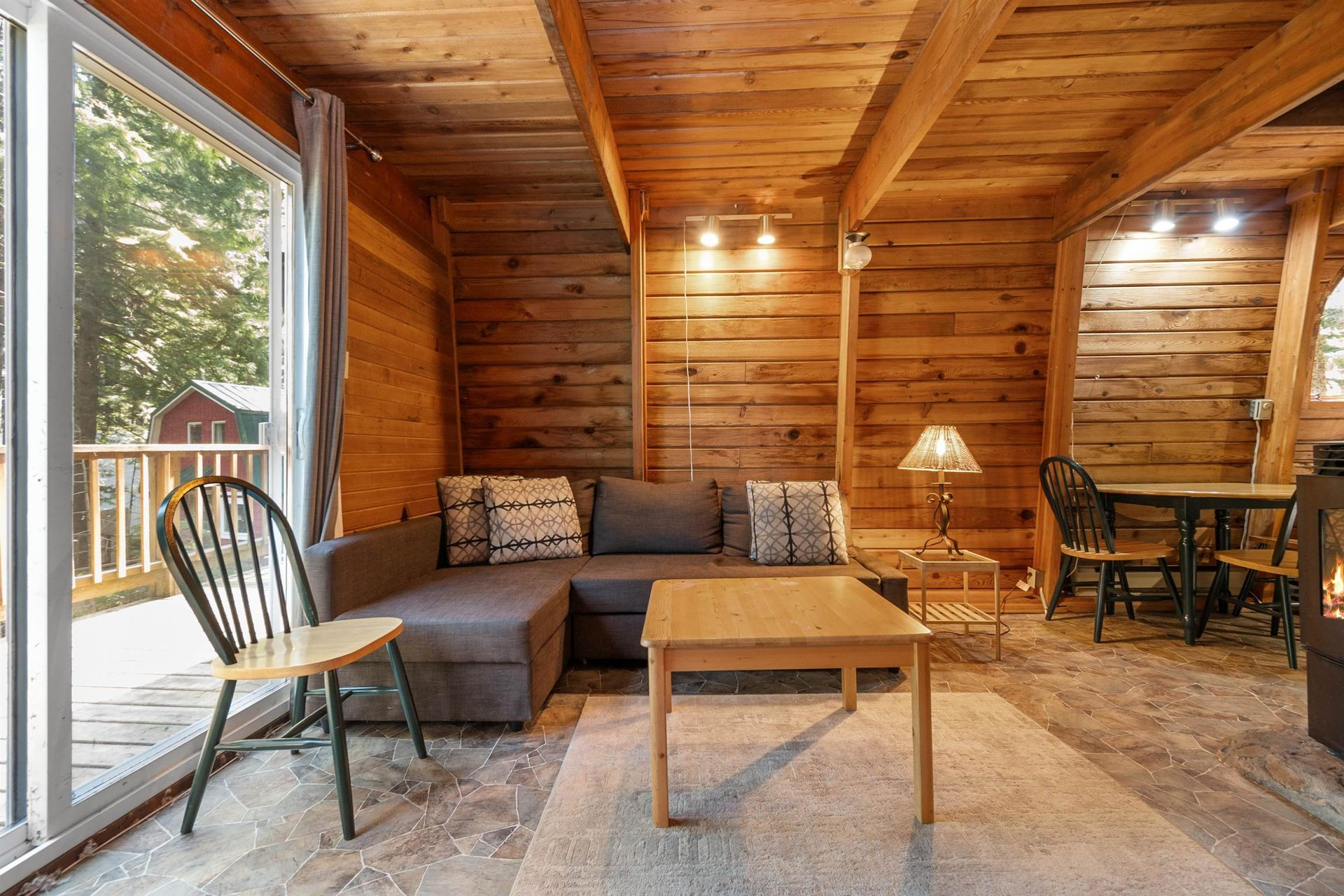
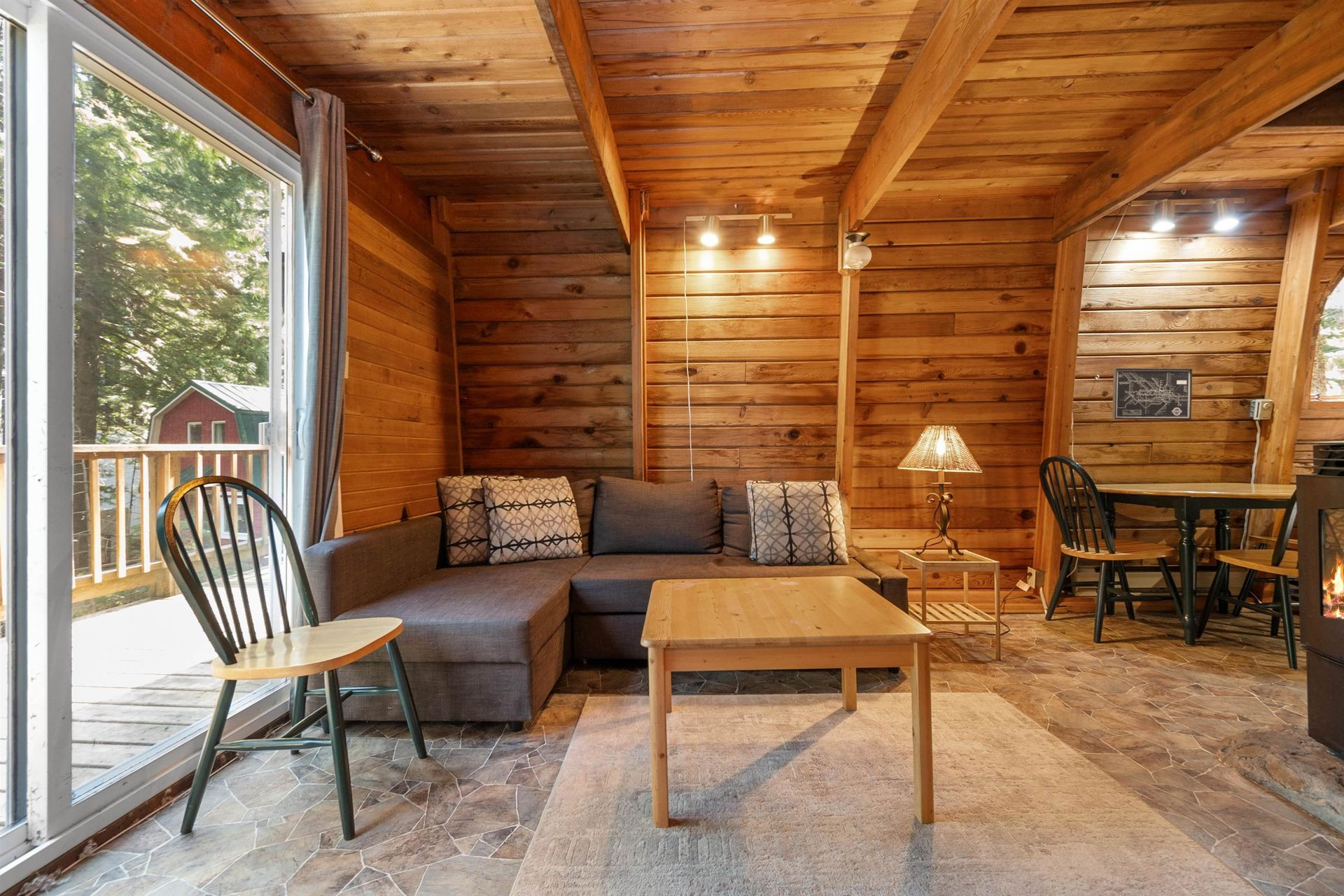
+ wall art (1152, 393)
